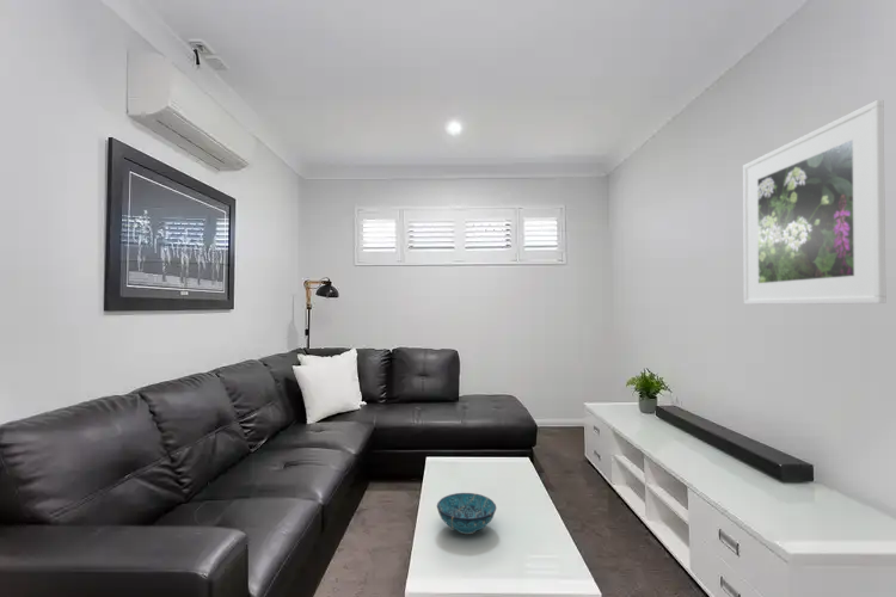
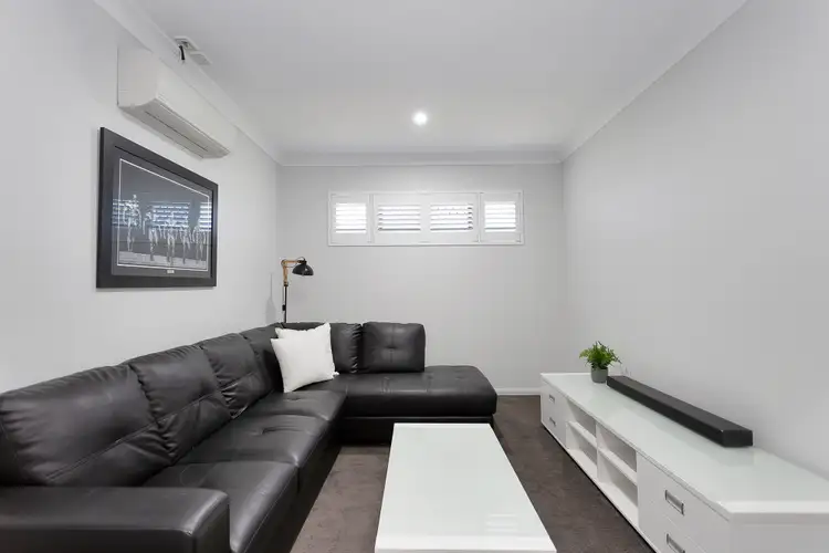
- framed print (800, 221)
- bowl (466, 516)
